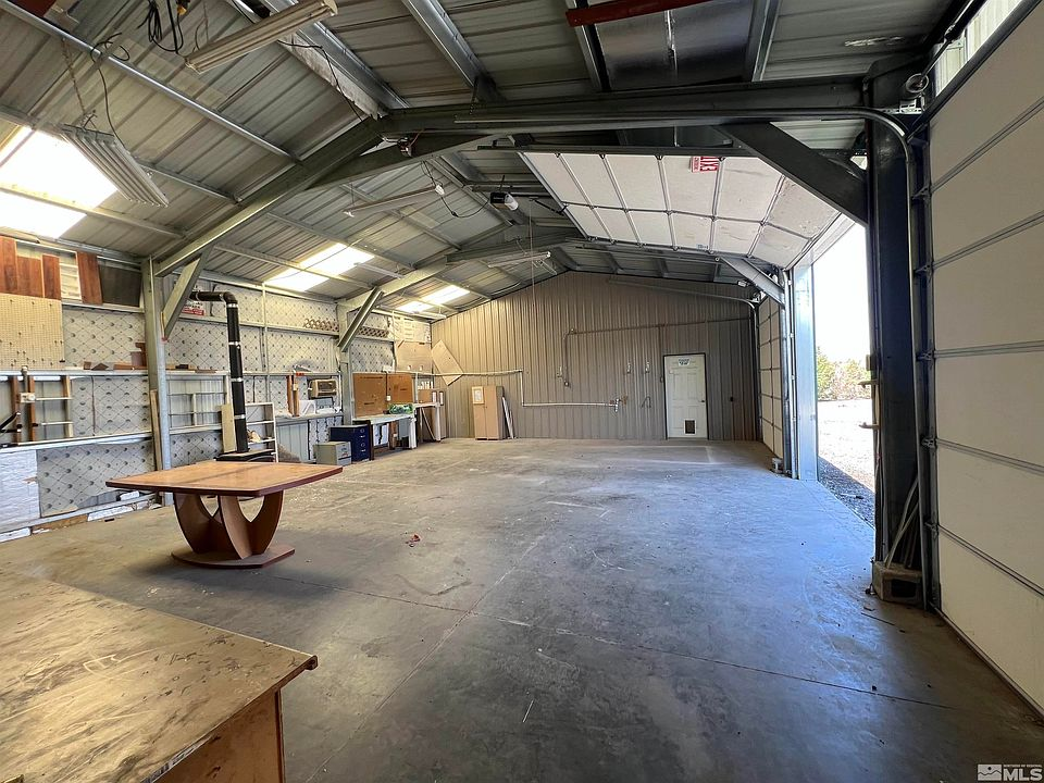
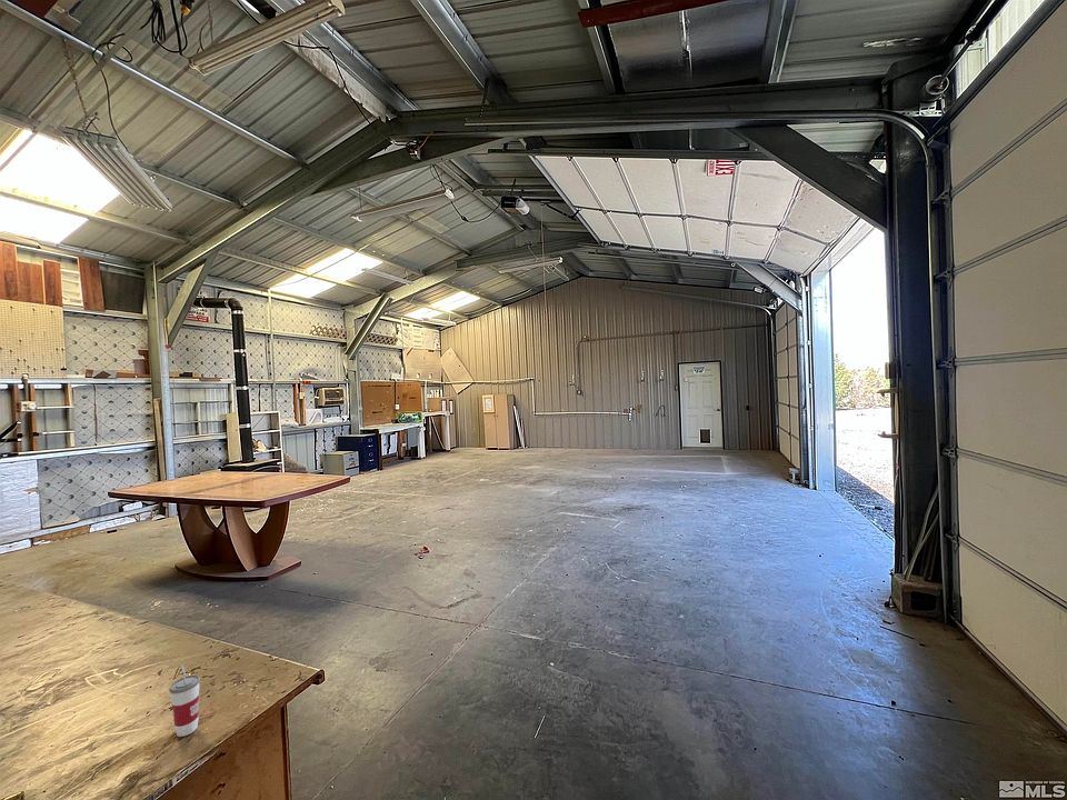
+ cup (185, 698)
